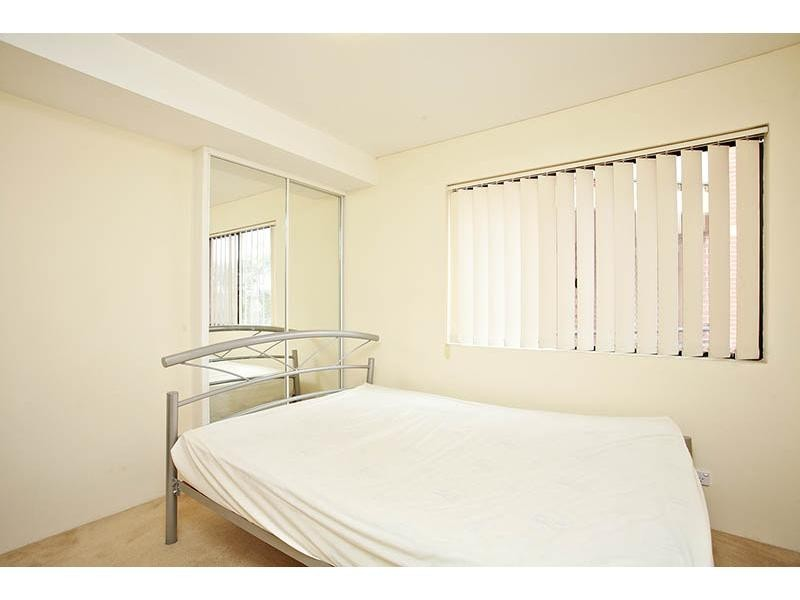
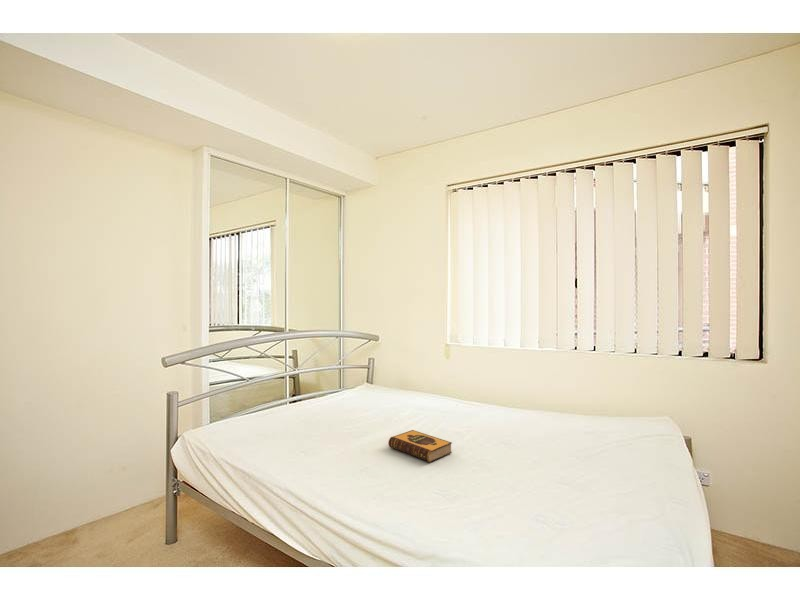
+ hardback book (419, 445)
